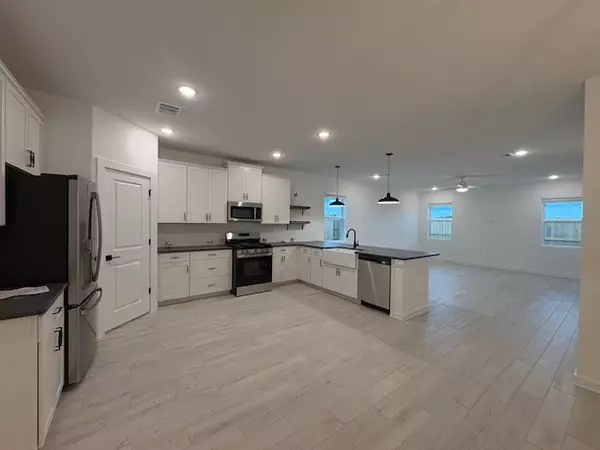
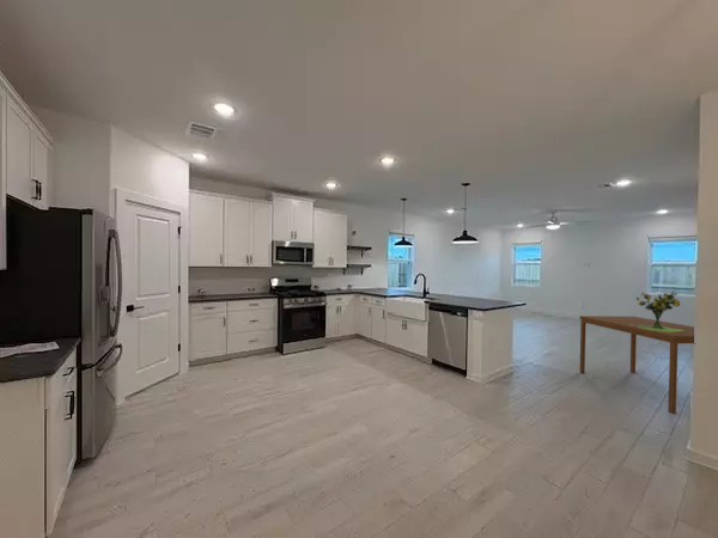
+ bouquet (653, 308)
+ dining table (634, 356)
